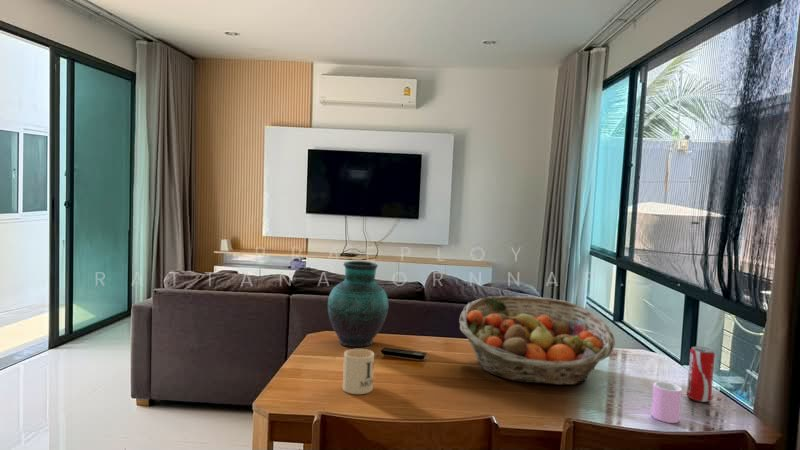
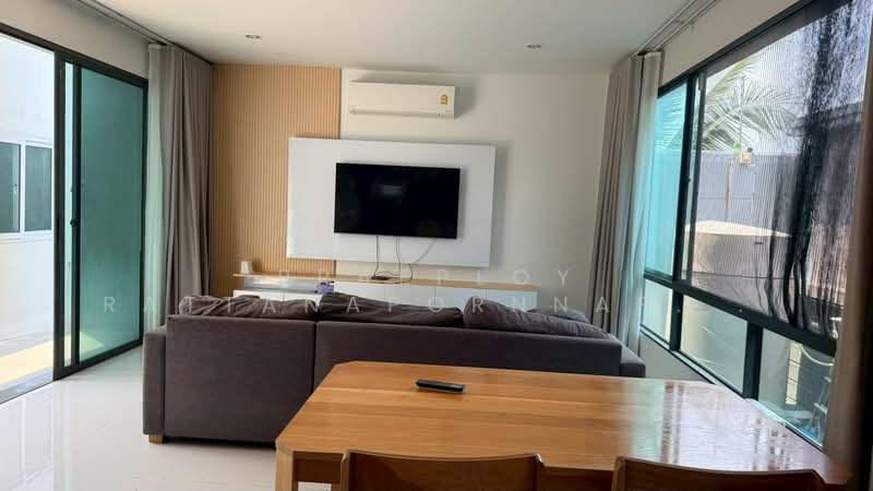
- cup (663, 399)
- mug (359, 368)
- beverage can (700, 374)
- vase (358, 302)
- fruit basket (533, 337)
